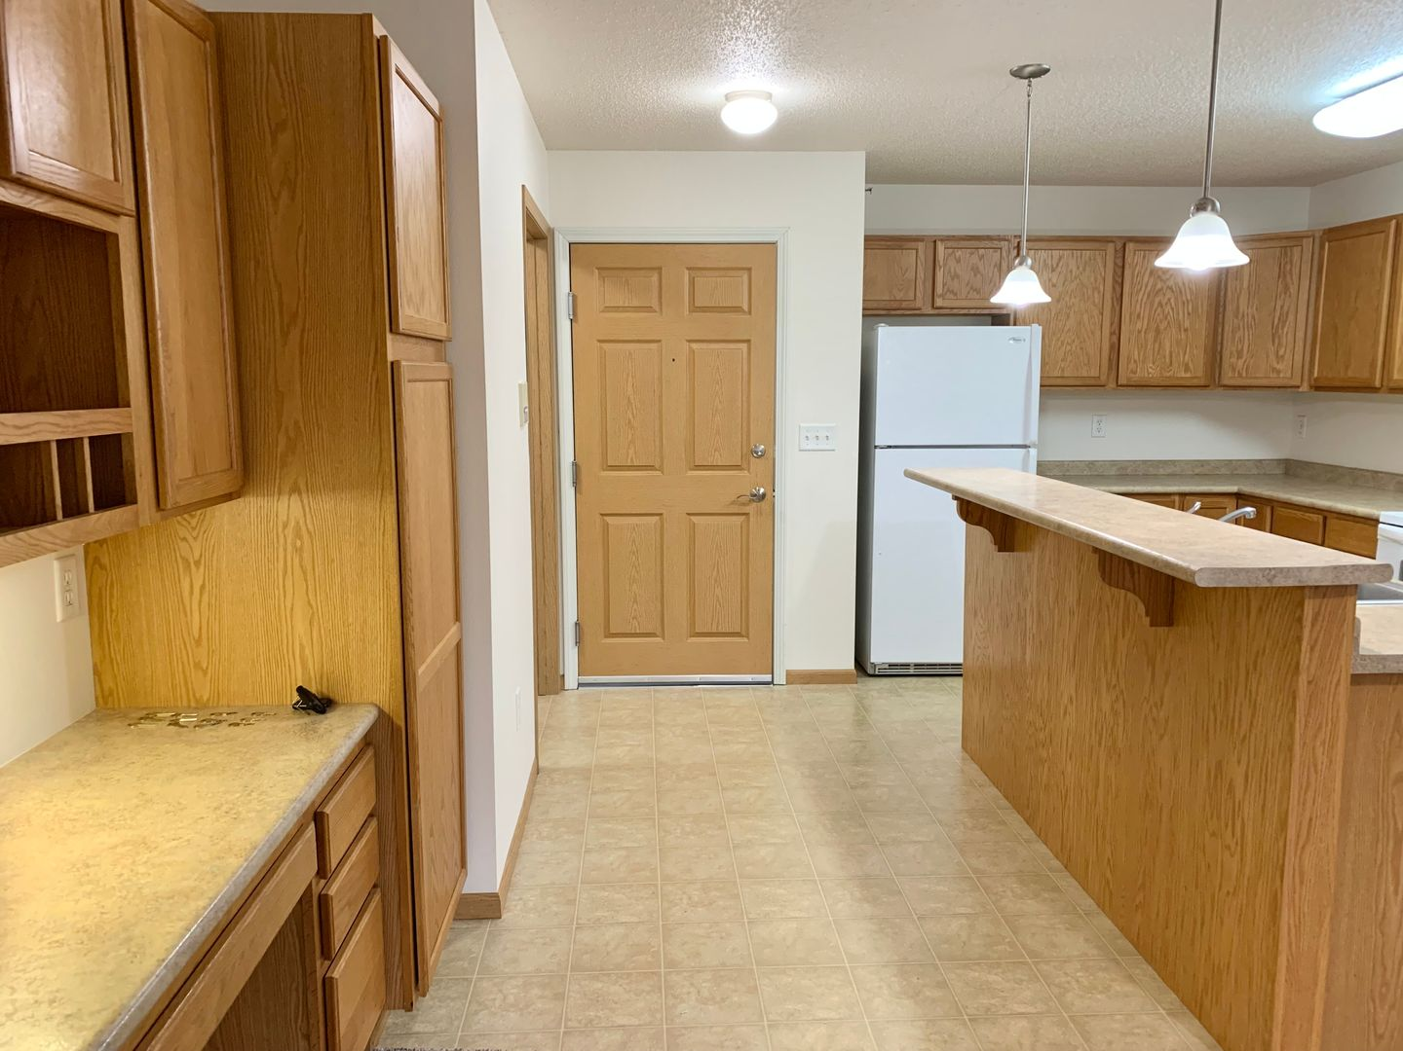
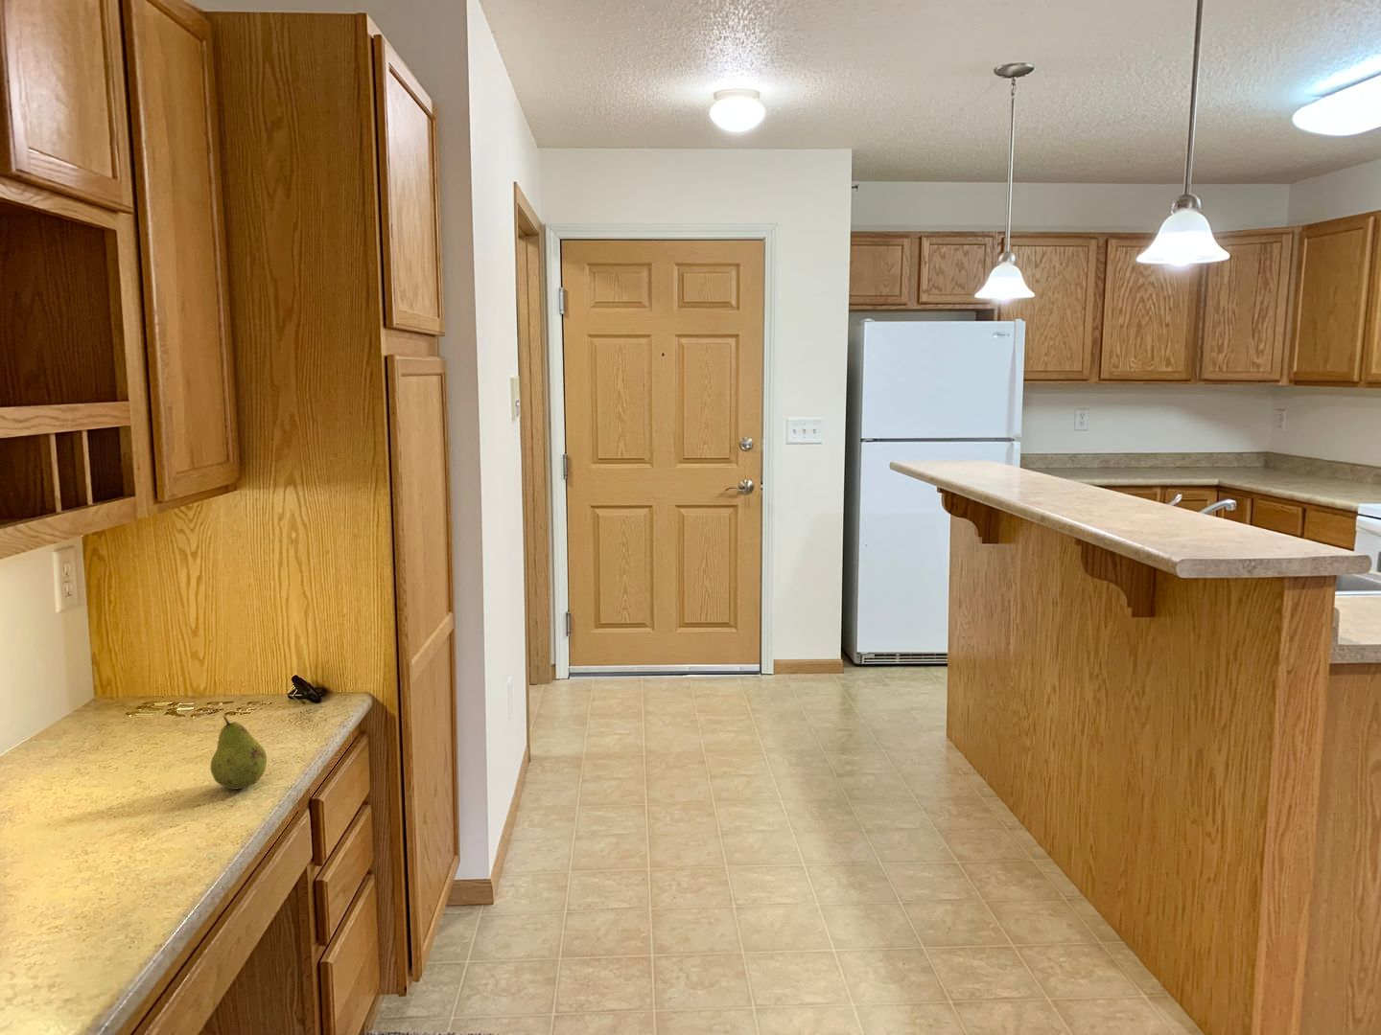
+ fruit (239, 750)
